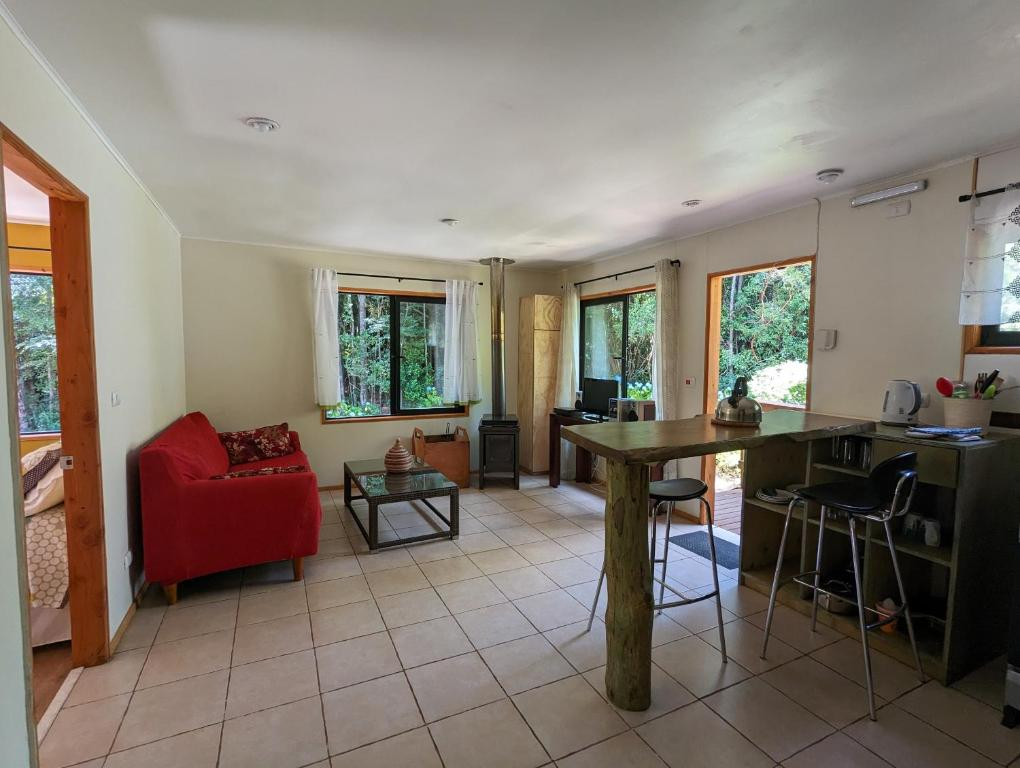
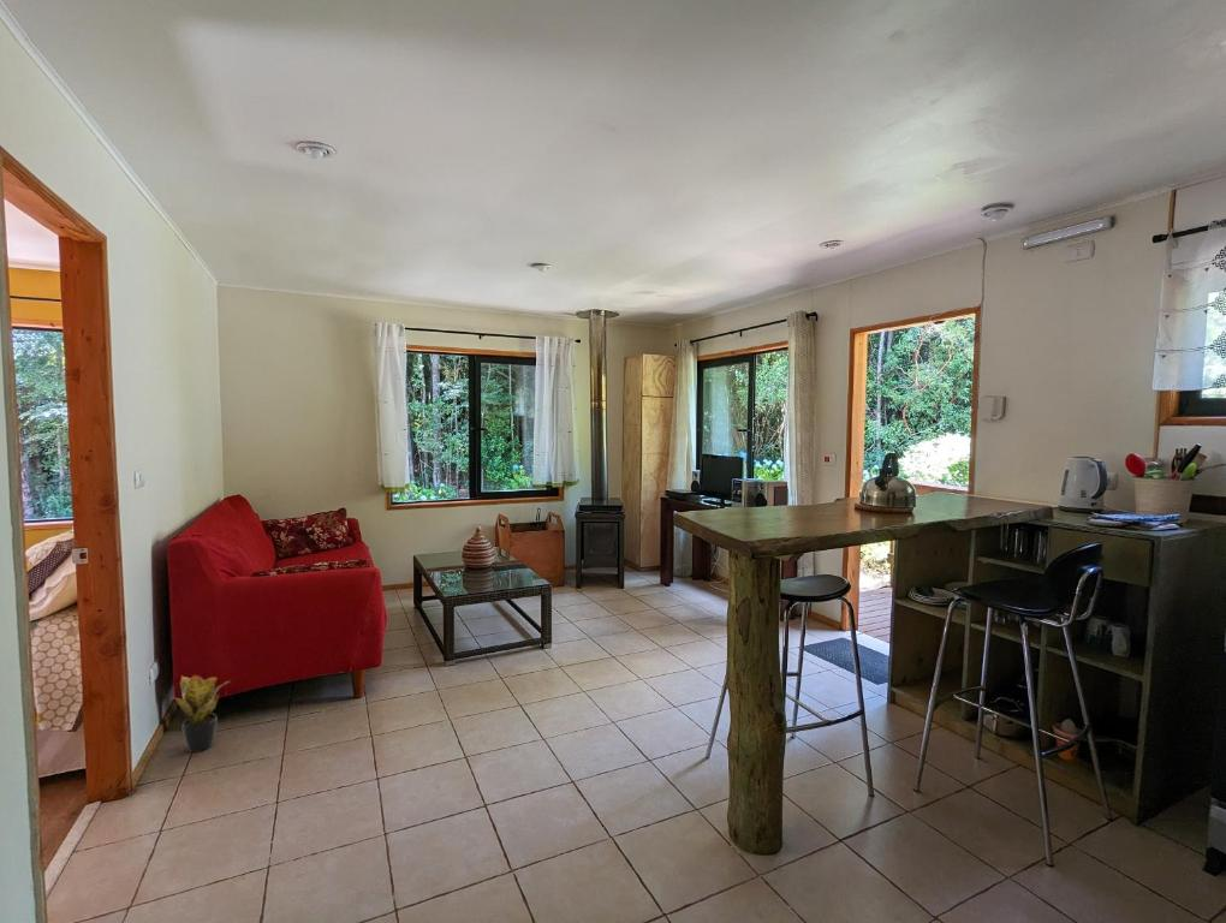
+ potted plant (201, 707)
